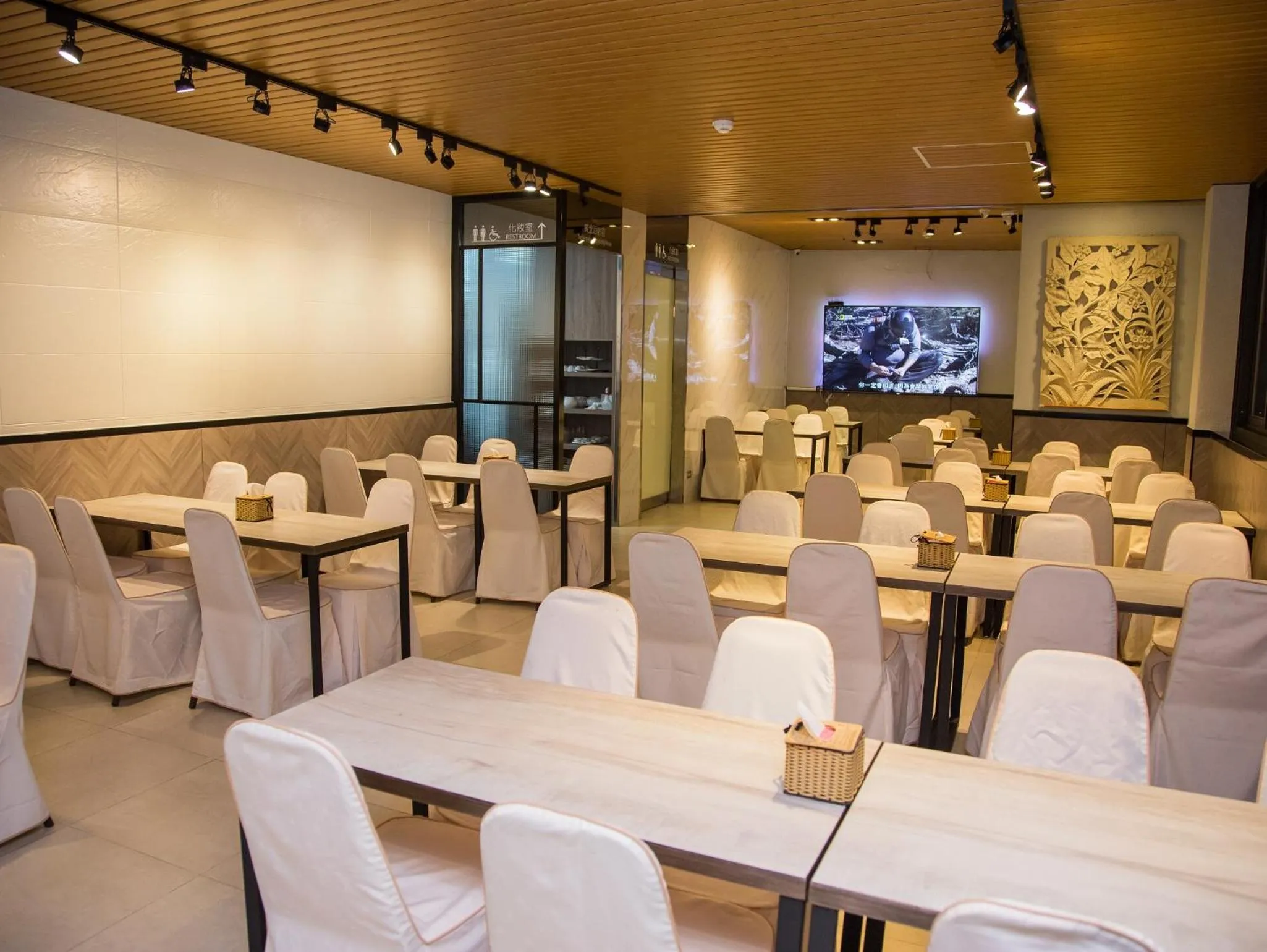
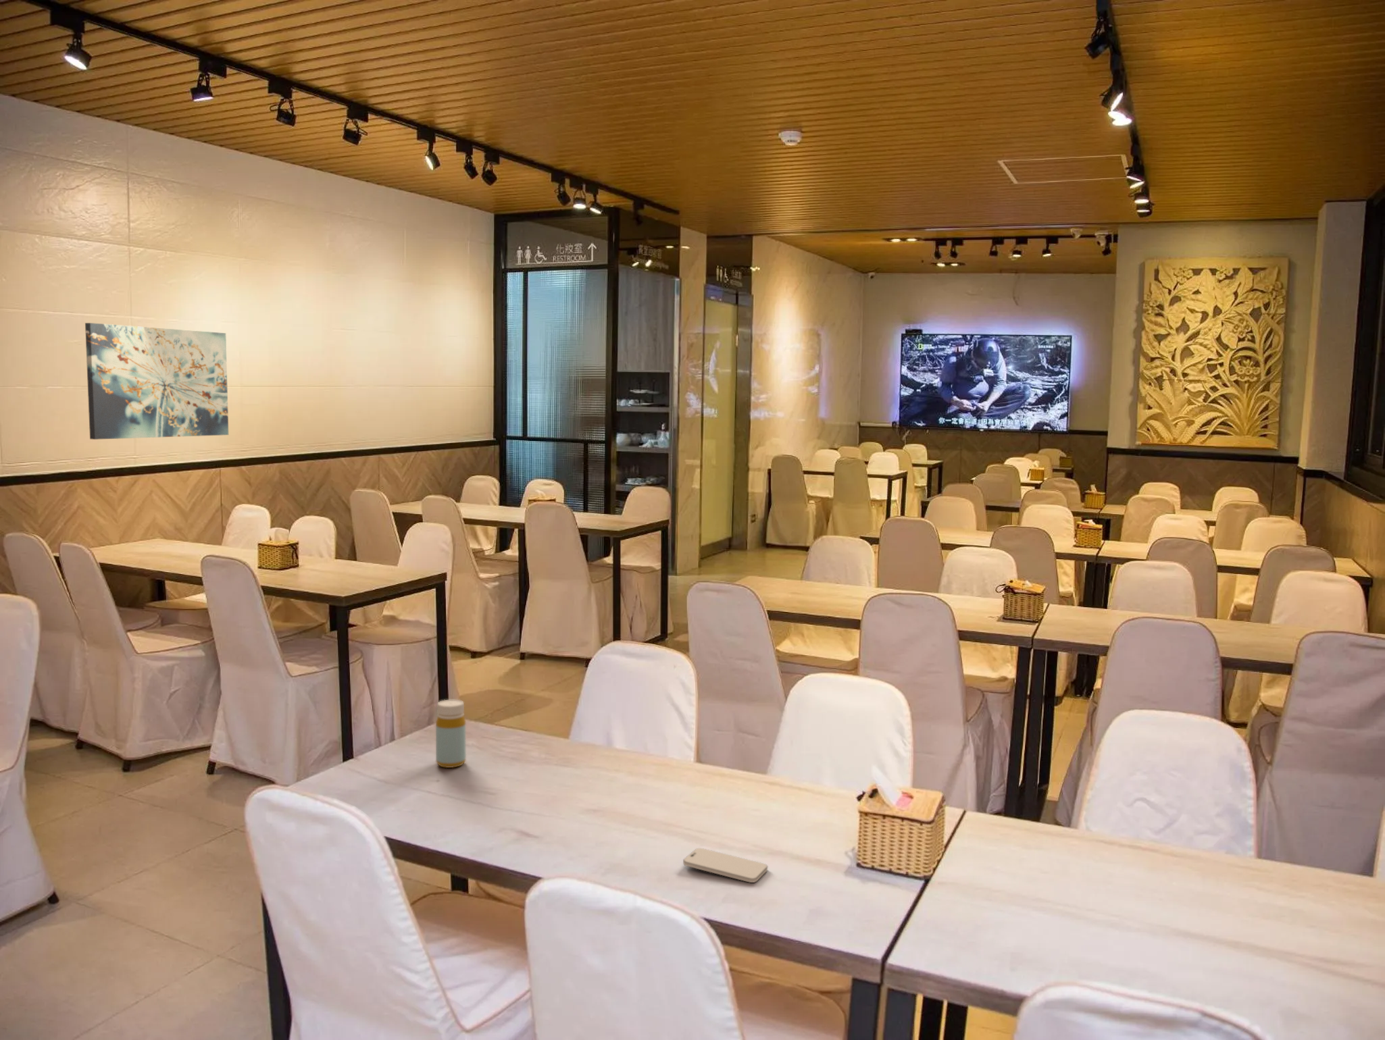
+ smartphone (725, 864)
+ wall art (162, 383)
+ bottle (450, 733)
